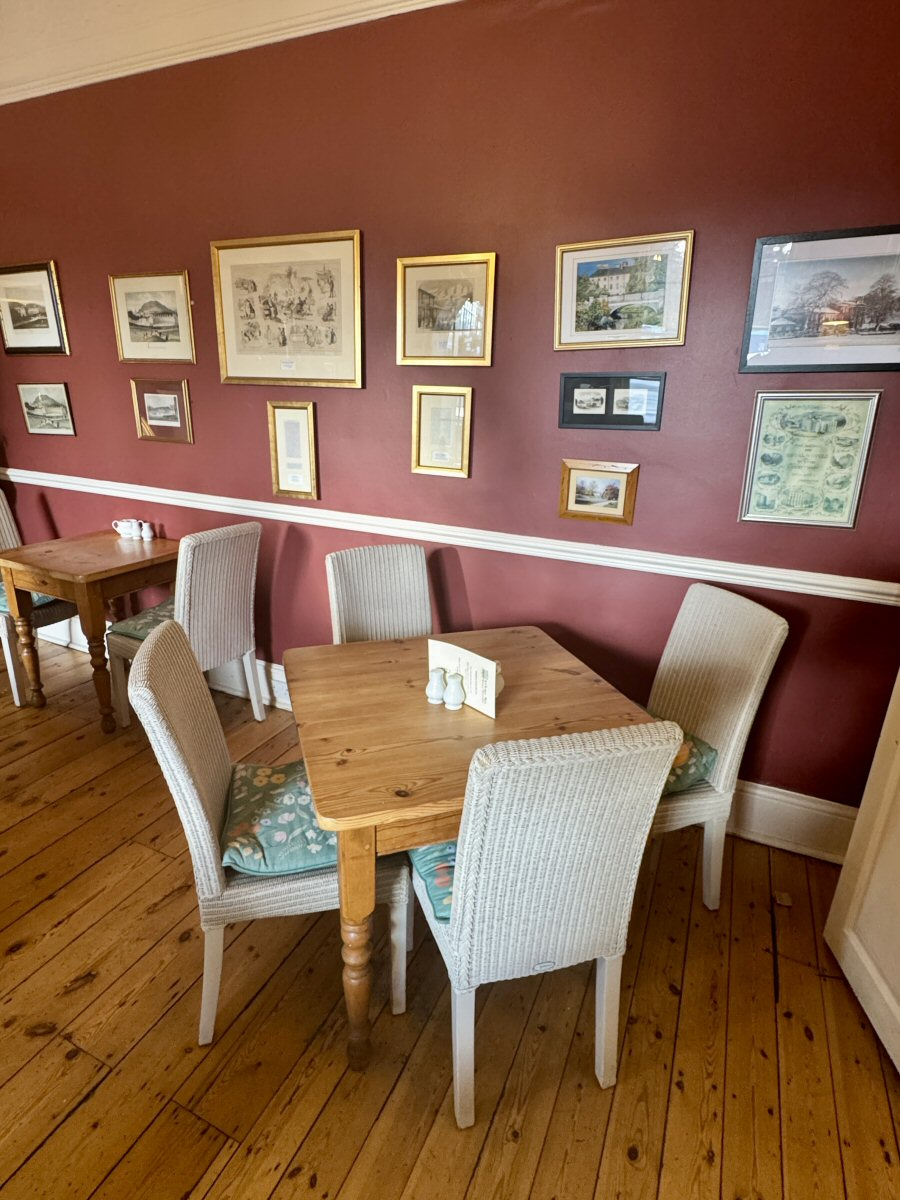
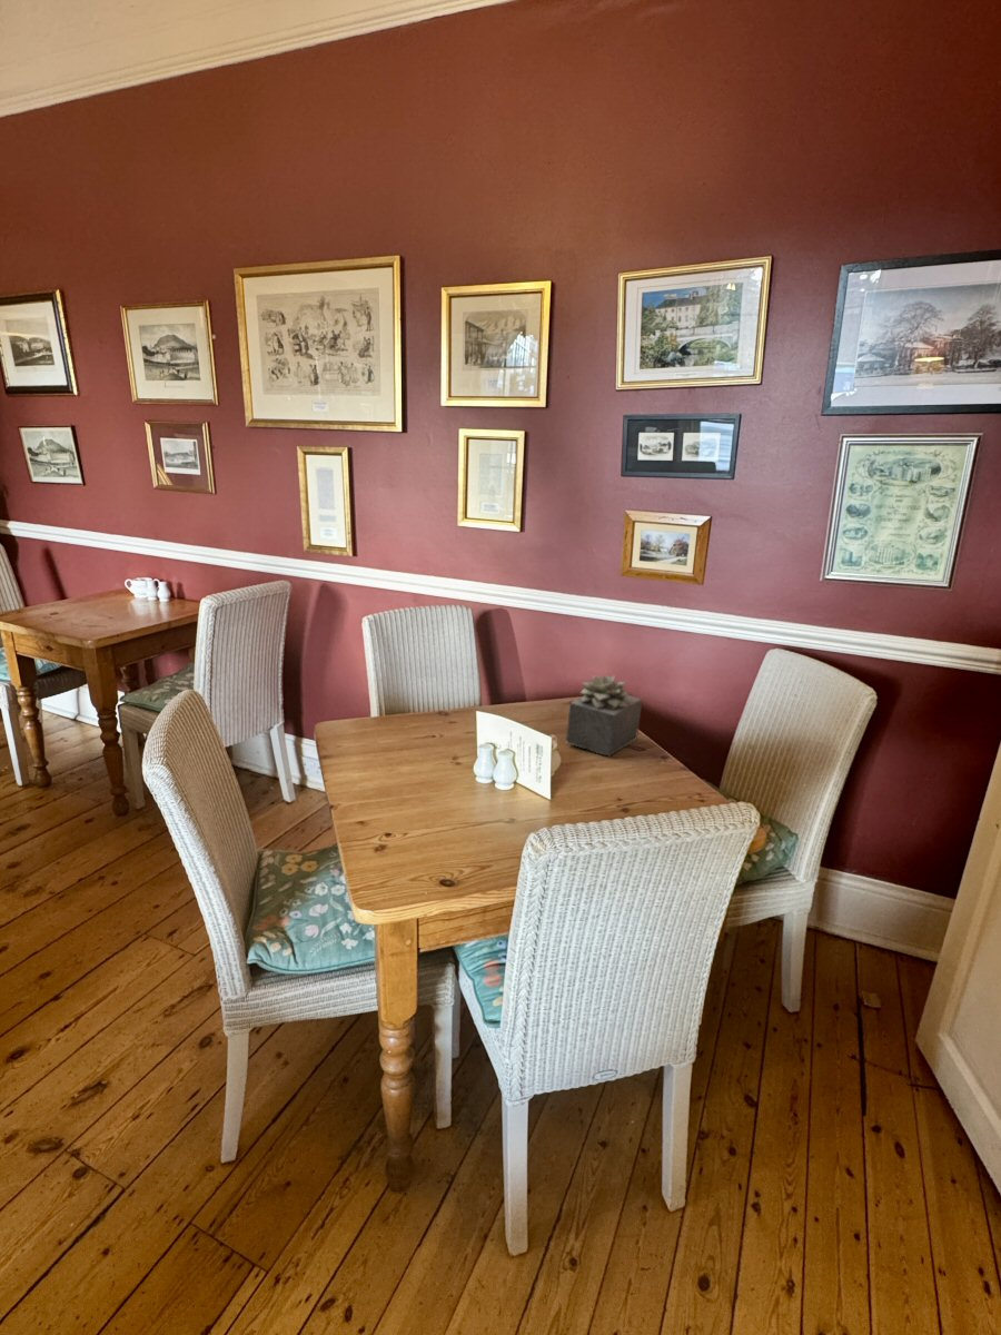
+ succulent plant (604, 709)
